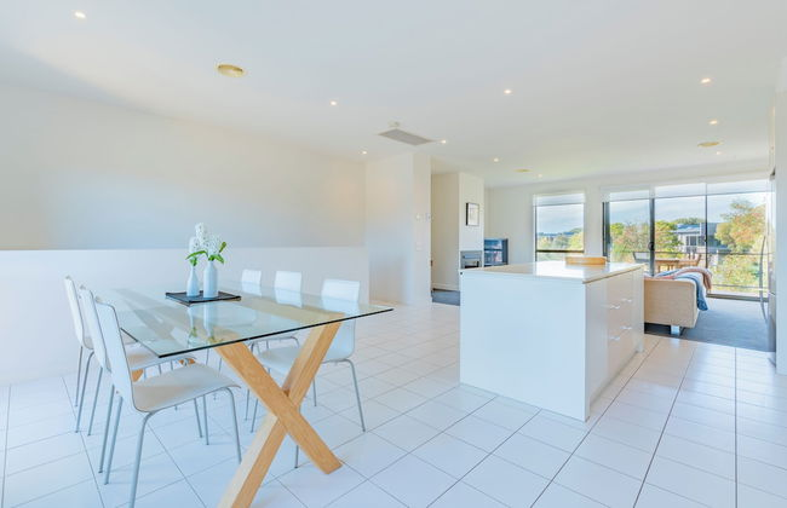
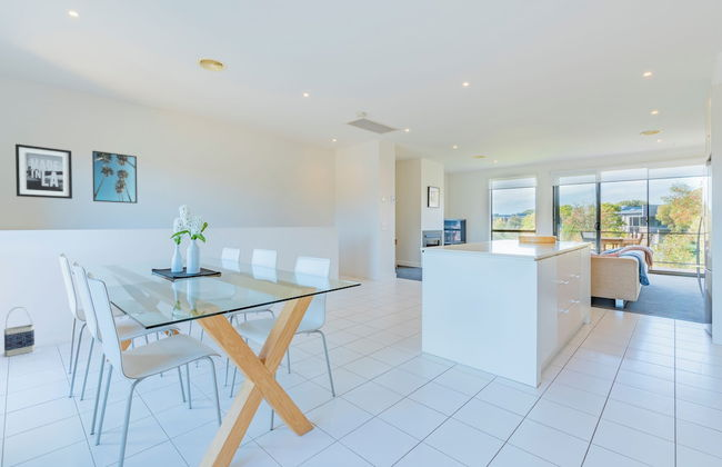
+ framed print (116, 178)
+ wall art (44, 172)
+ bag (19, 329)
